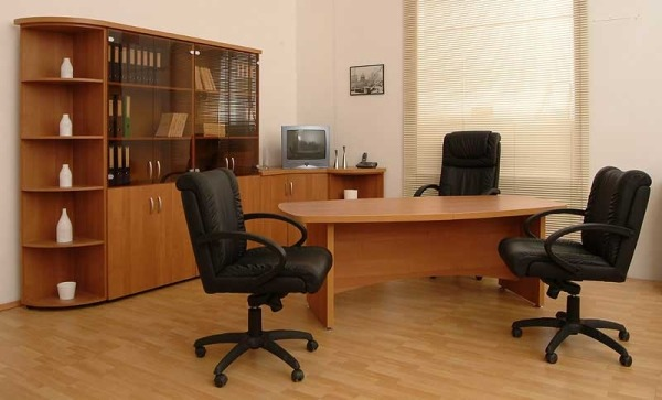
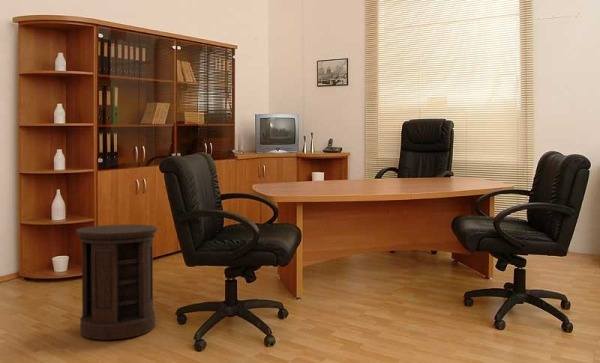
+ side table (118, 278)
